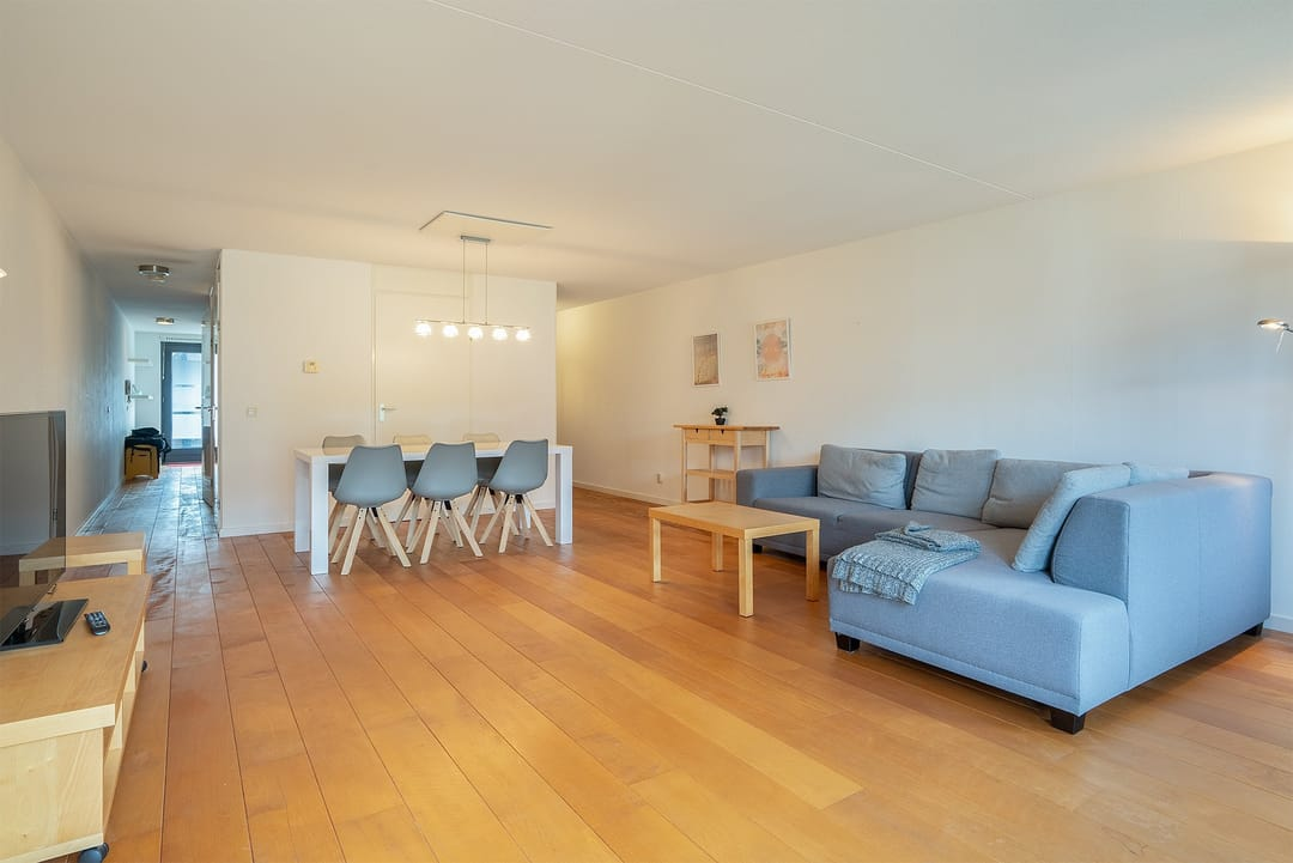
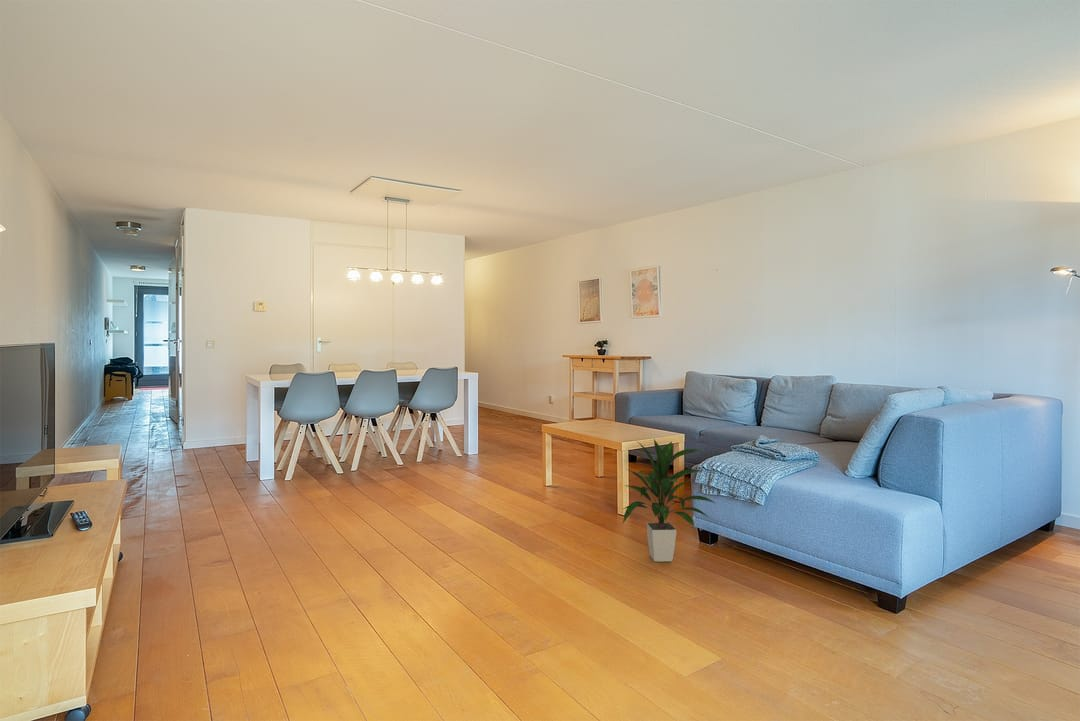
+ indoor plant (663, 496)
